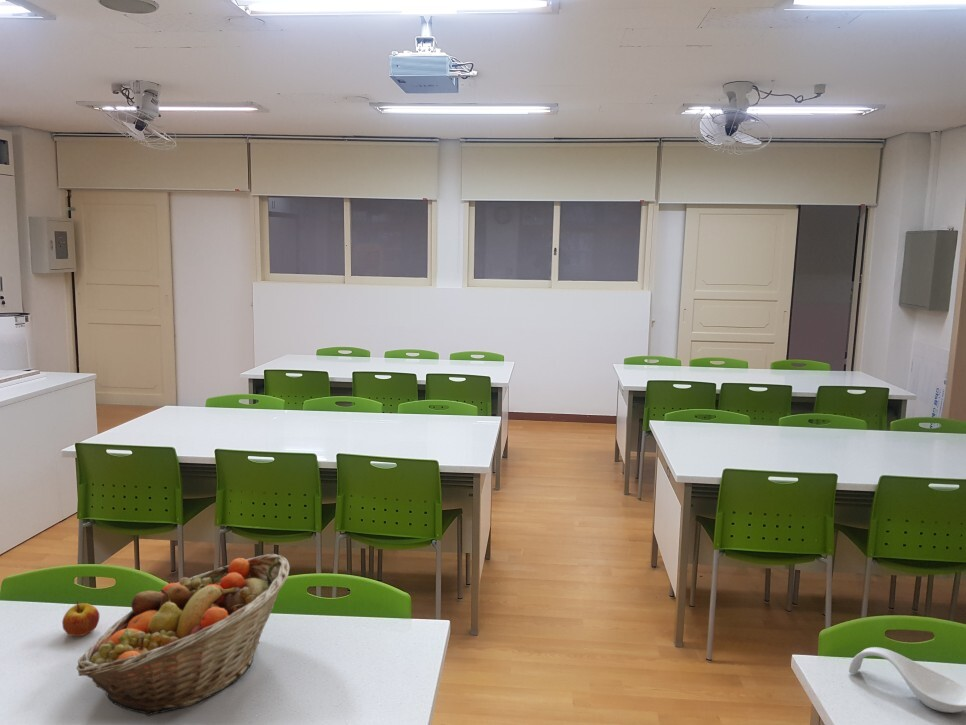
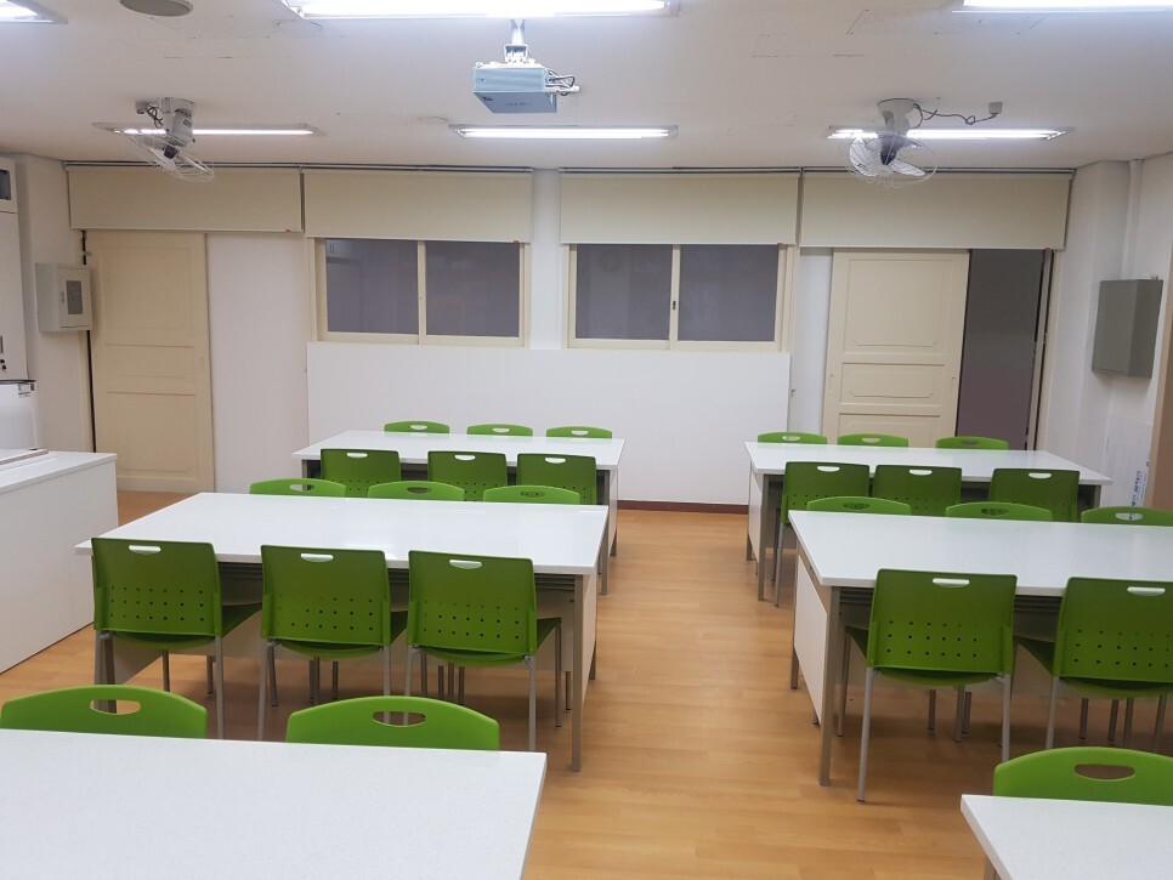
- spoon rest (910, 677)
- apple (80, 617)
- fruit basket (193, 623)
